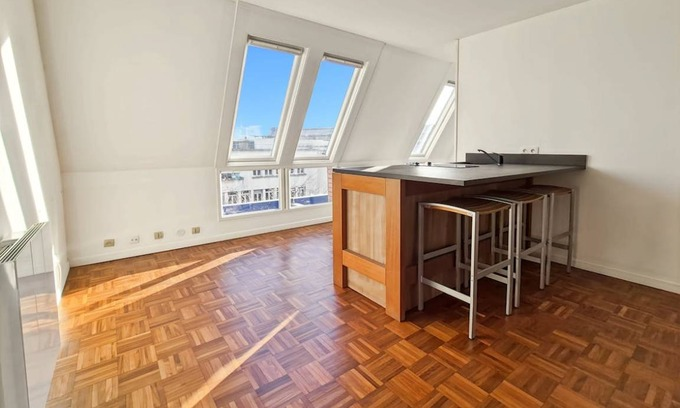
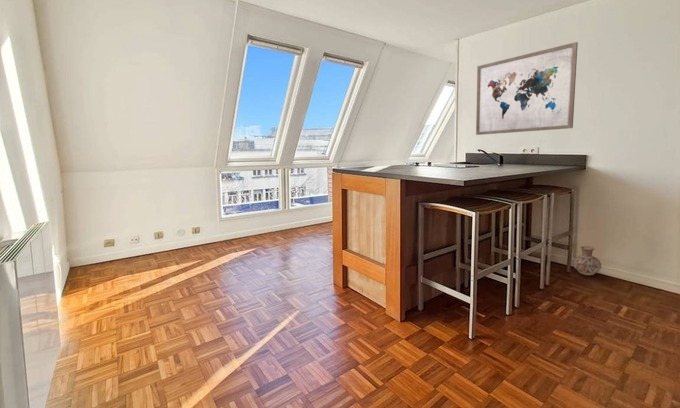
+ ceramic jug (587, 260)
+ wall art (520, 94)
